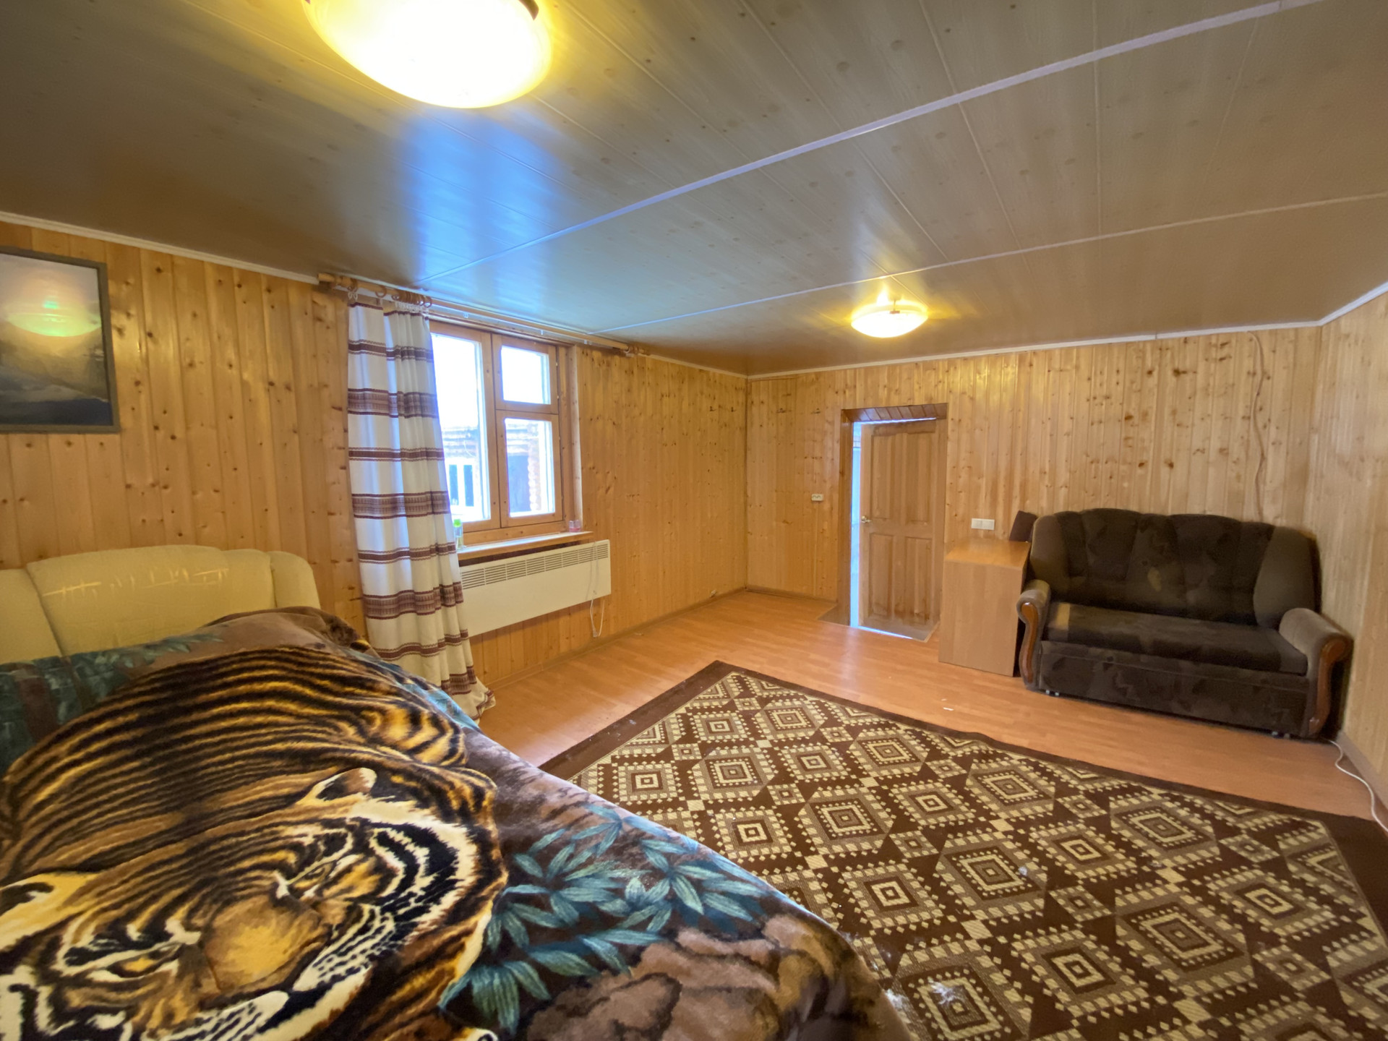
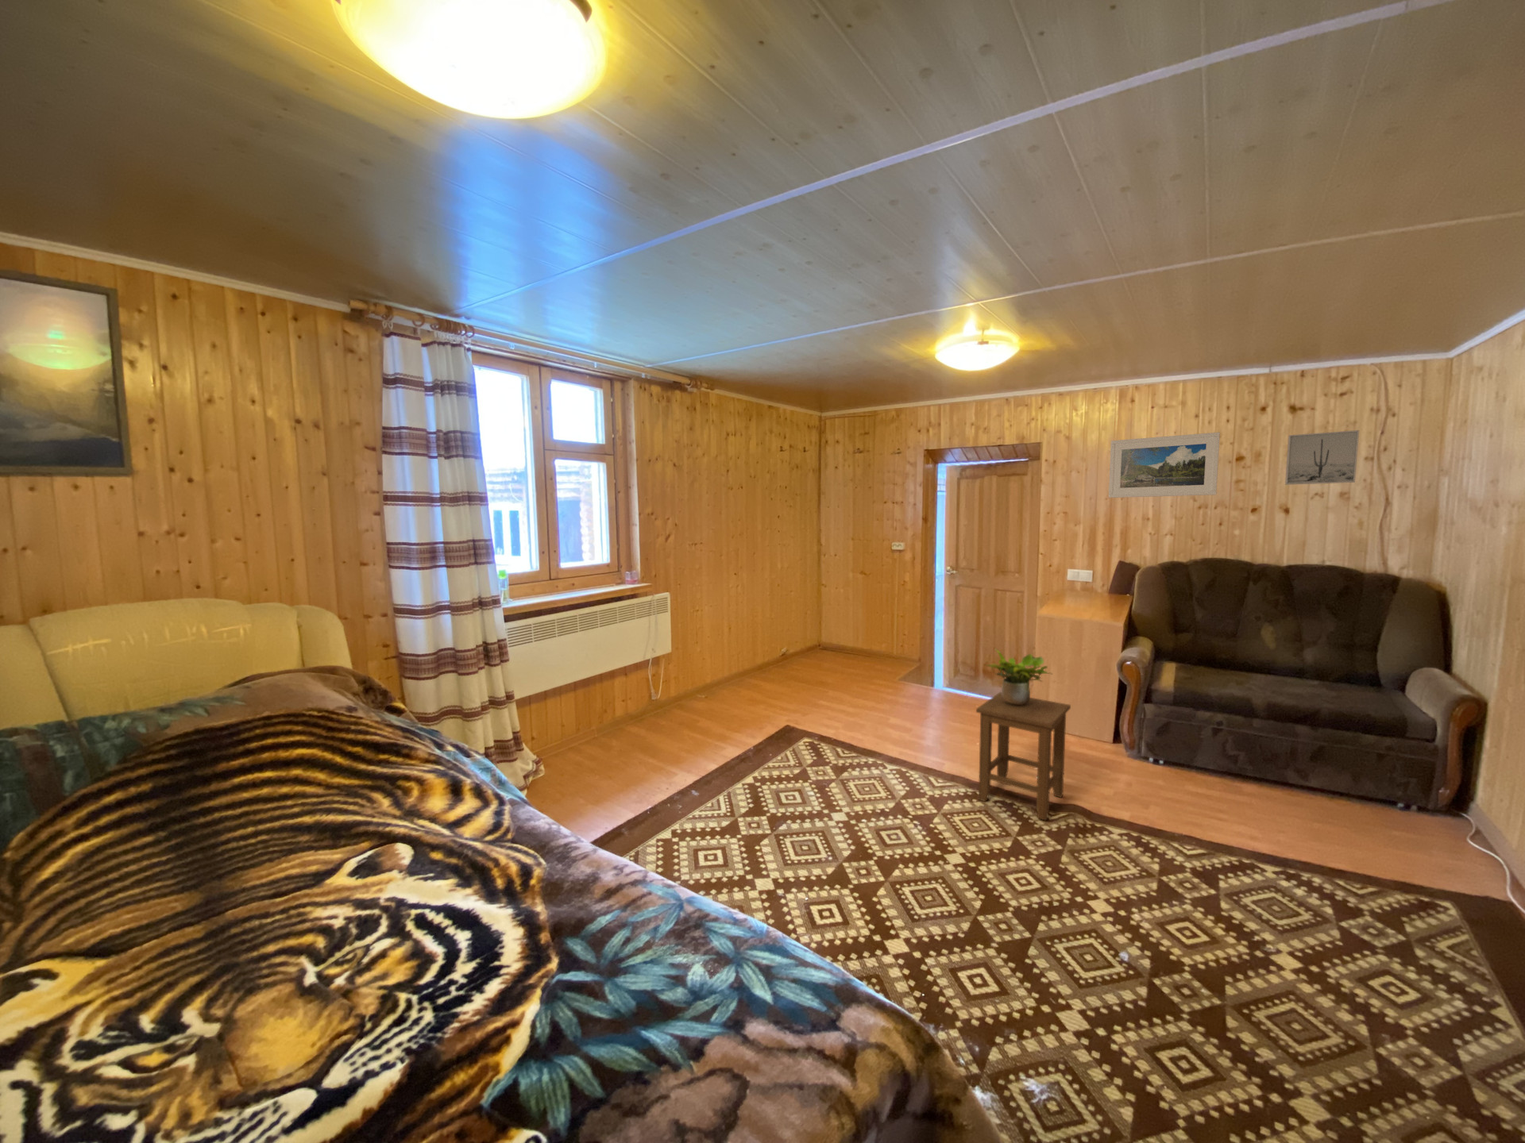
+ wall art (1320, 457)
+ potted plant (1018, 677)
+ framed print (1161, 466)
+ stool (1019, 758)
